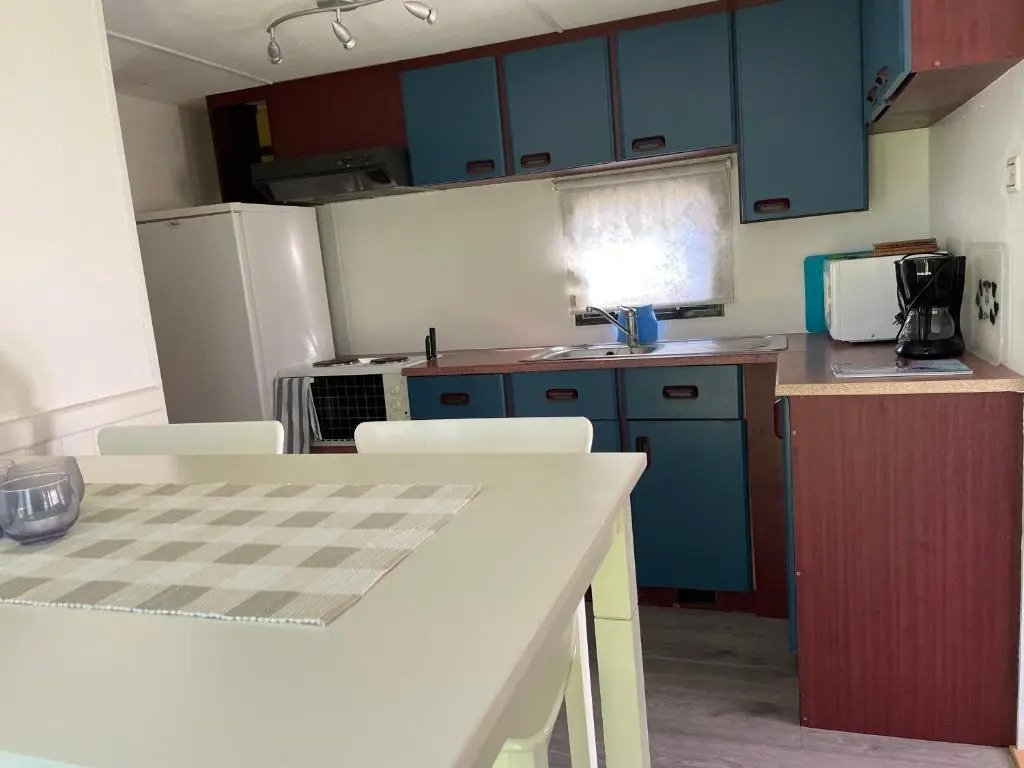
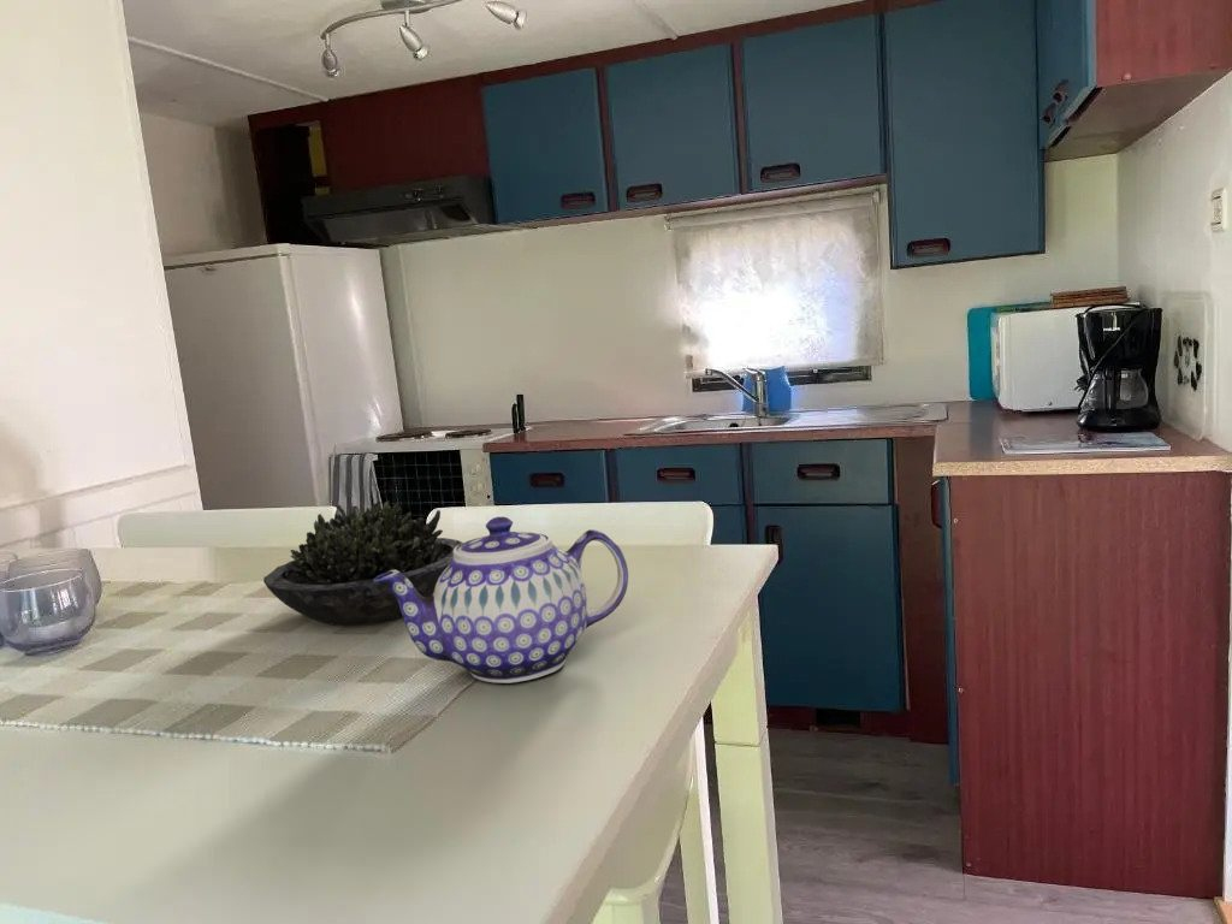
+ teapot (508, 591)
+ succulent plant (368, 557)
